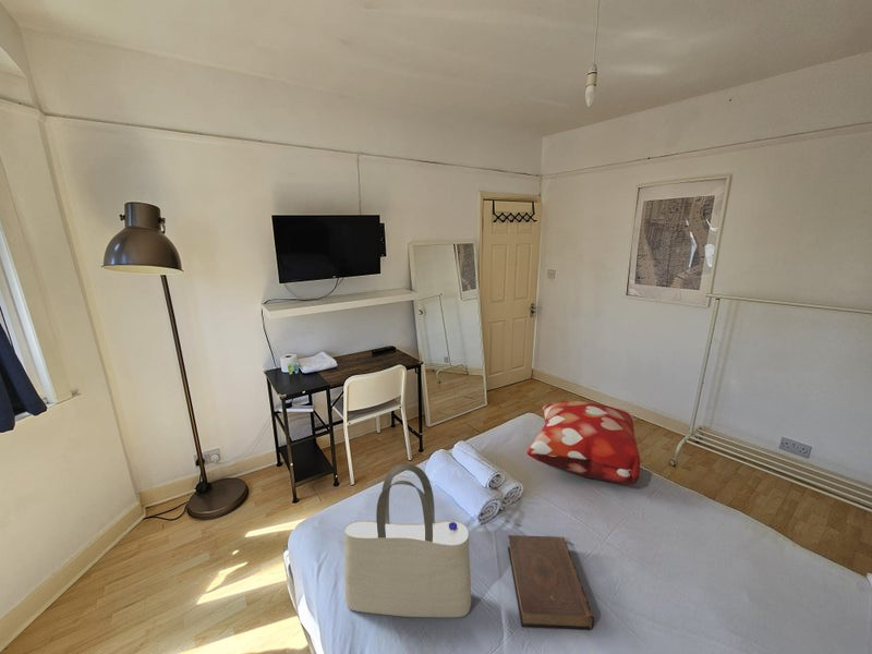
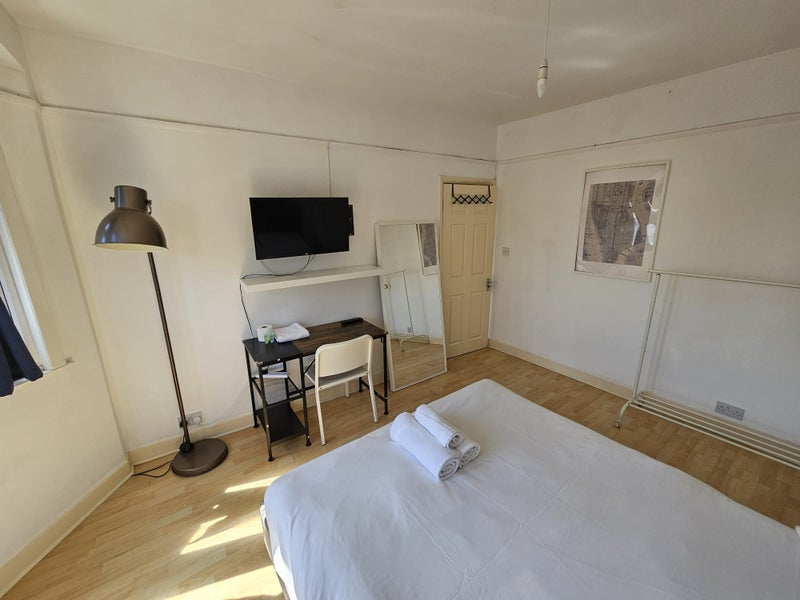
- book (545, 577)
- tote bag (405, 540)
- decorative pillow (582, 436)
